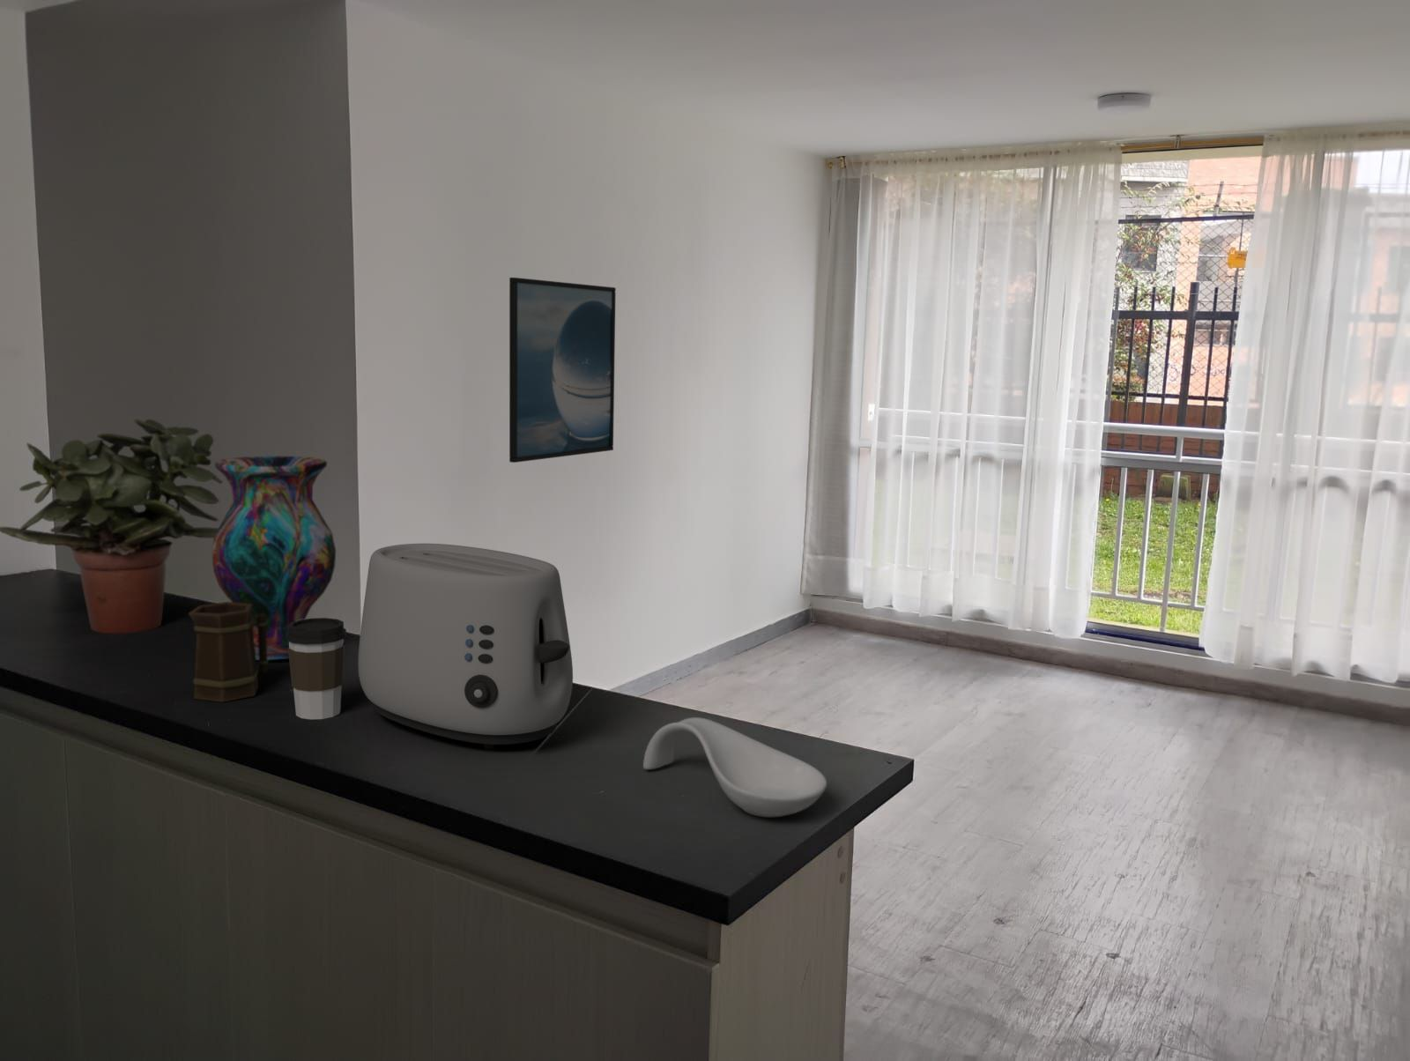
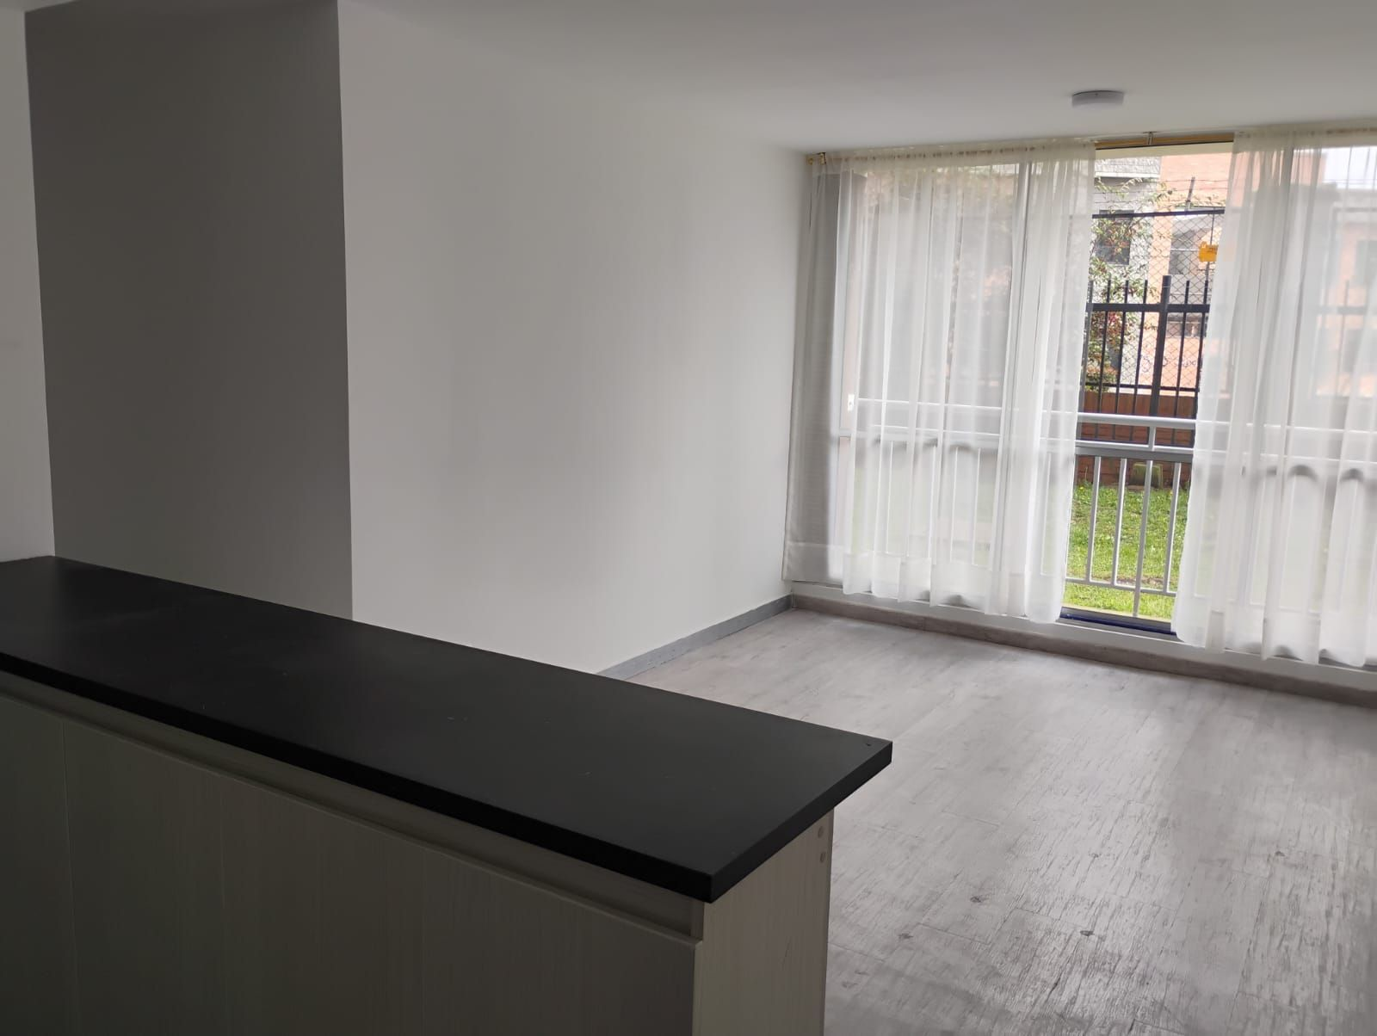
- toaster (463, 644)
- spoon rest (730, 763)
- coffee cup (318, 668)
- mug (230, 650)
- vase (274, 556)
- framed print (565, 370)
- potted plant (118, 524)
